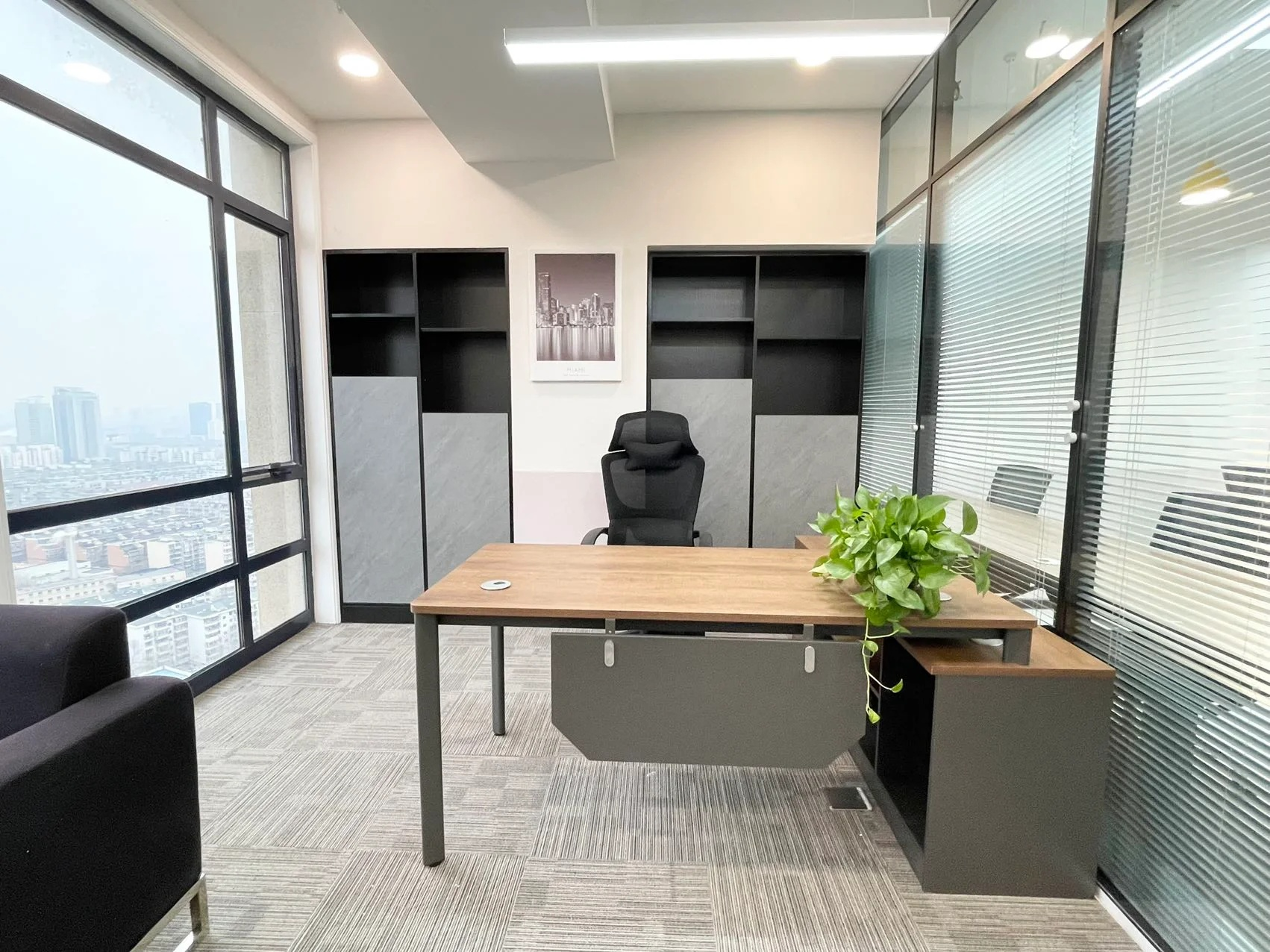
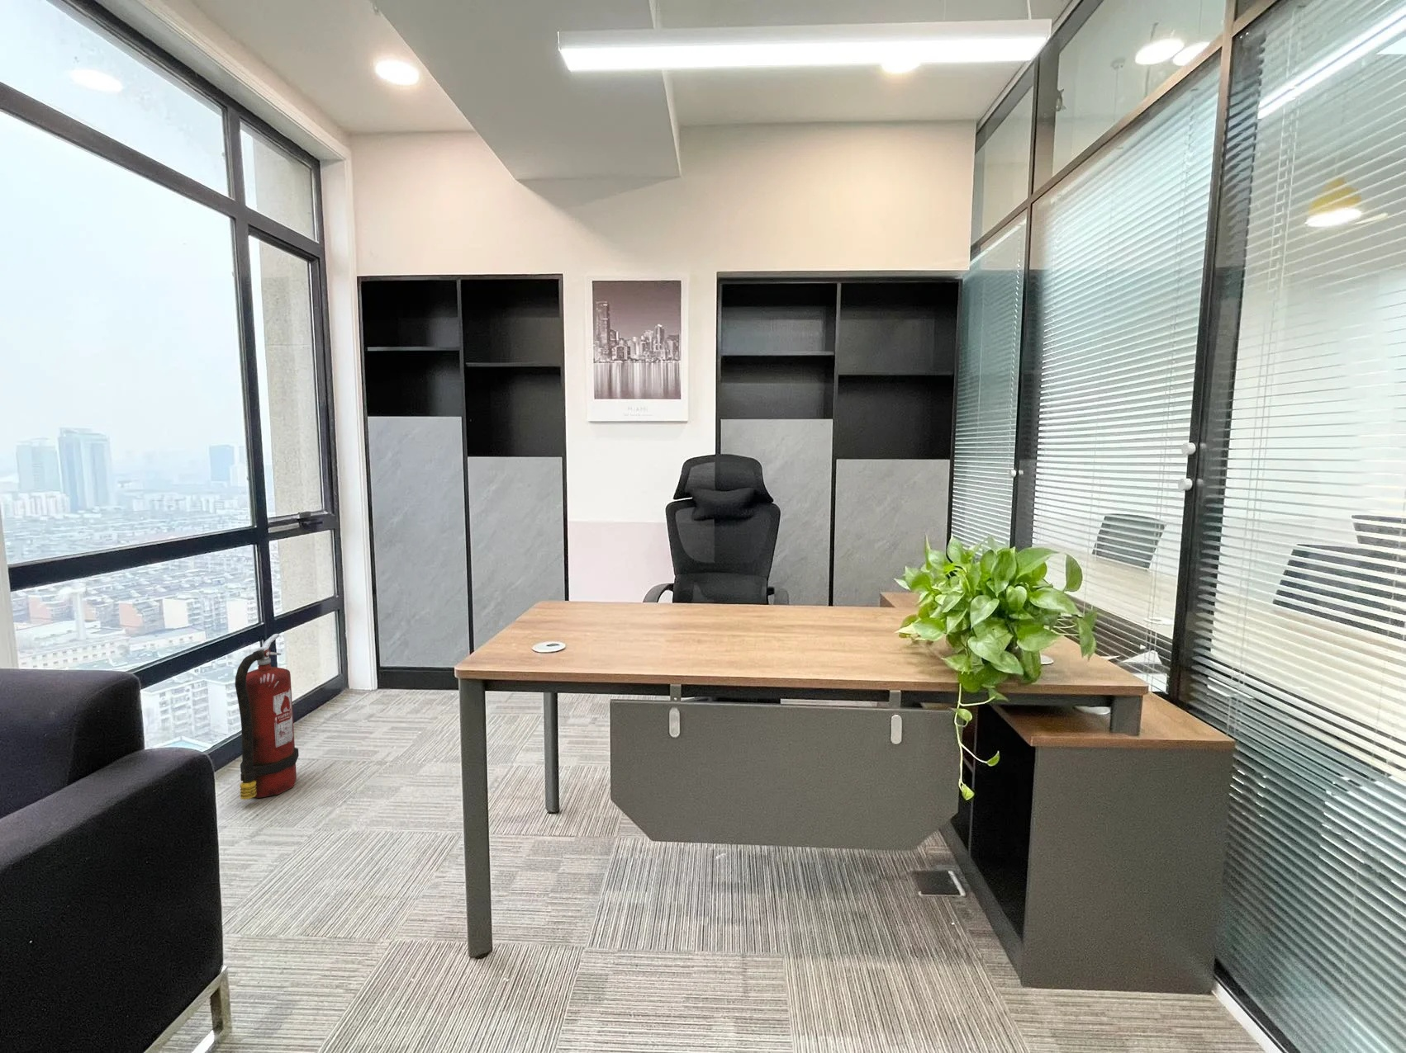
+ fire extinguisher (262, 717)
